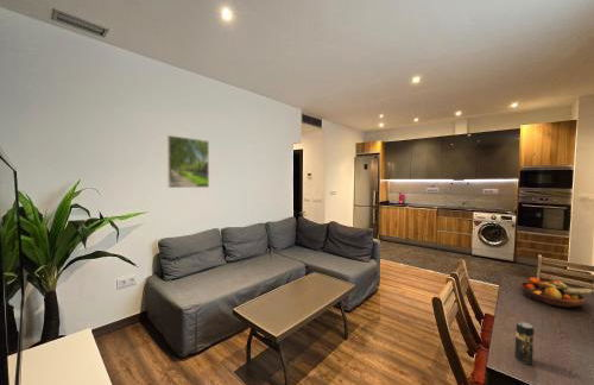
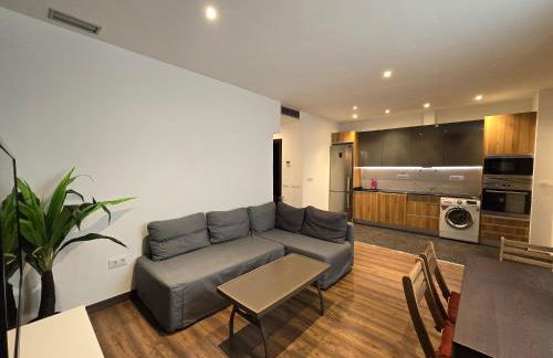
- fruit bowl (550, 289)
- beverage can (524, 341)
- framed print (189, 163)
